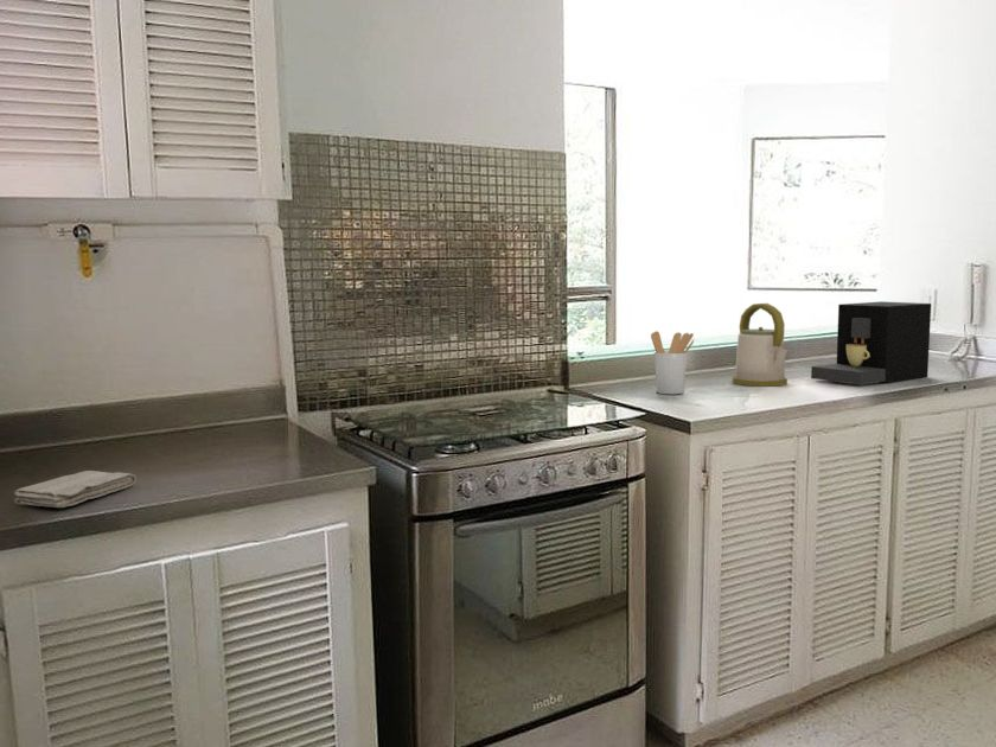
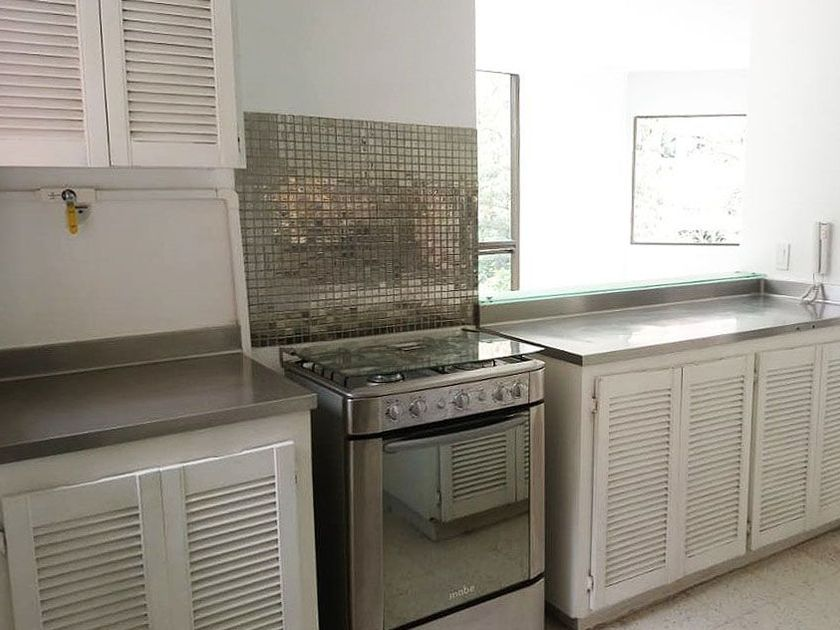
- kettle (764, 343)
- coffee maker (870, 341)
- washcloth (75, 486)
- utensil holder (673, 360)
